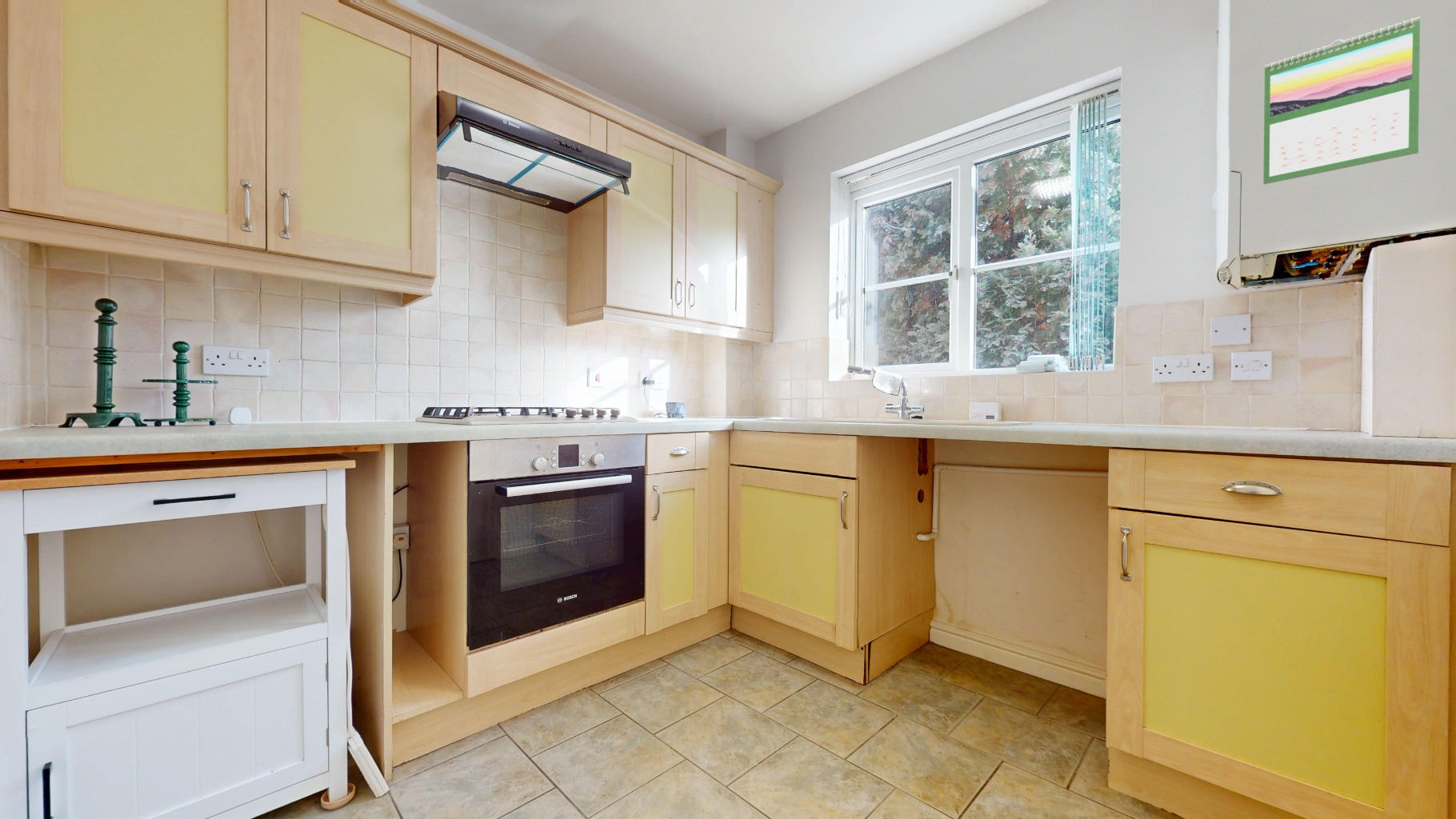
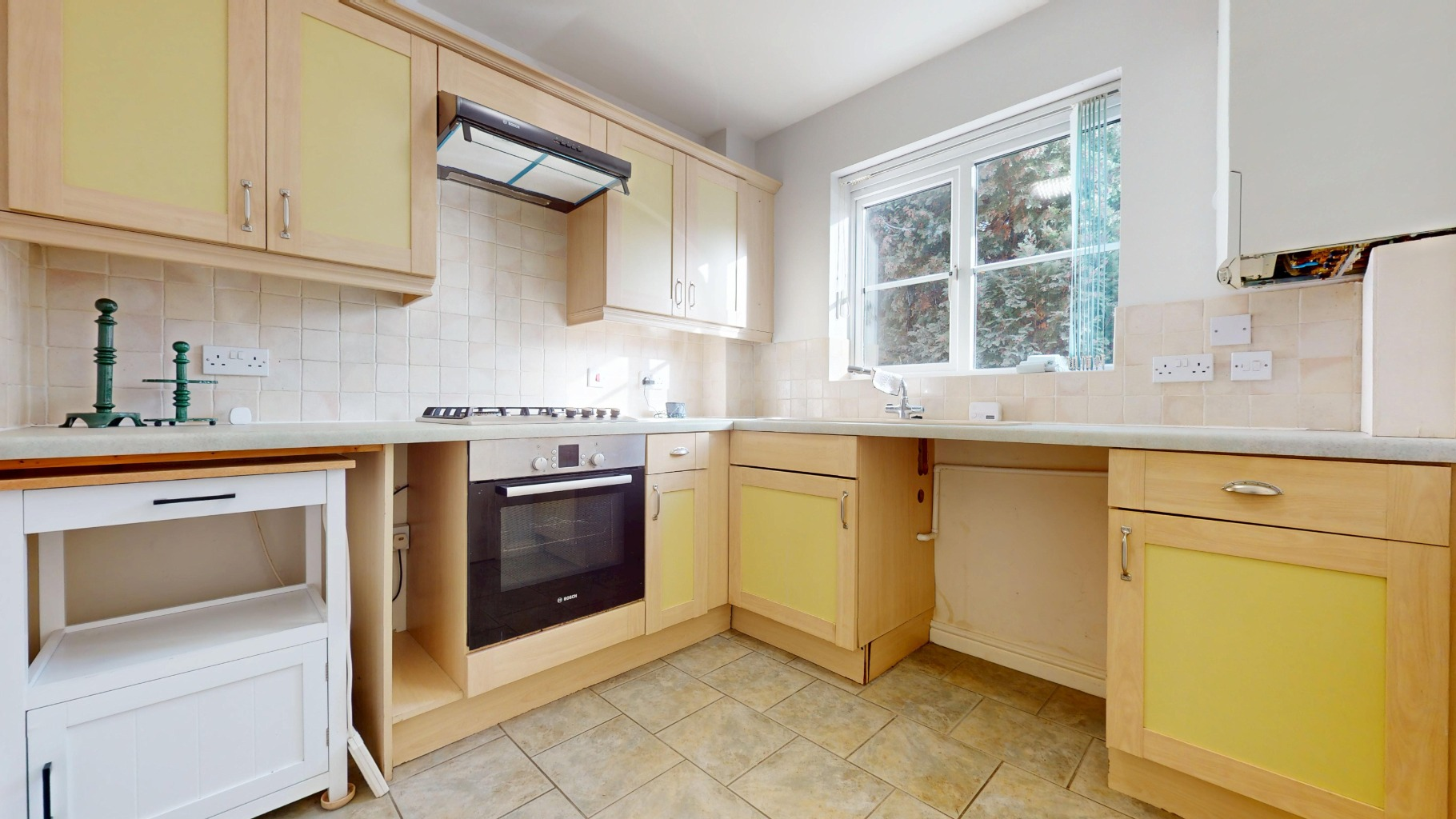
- calendar (1336, 105)
